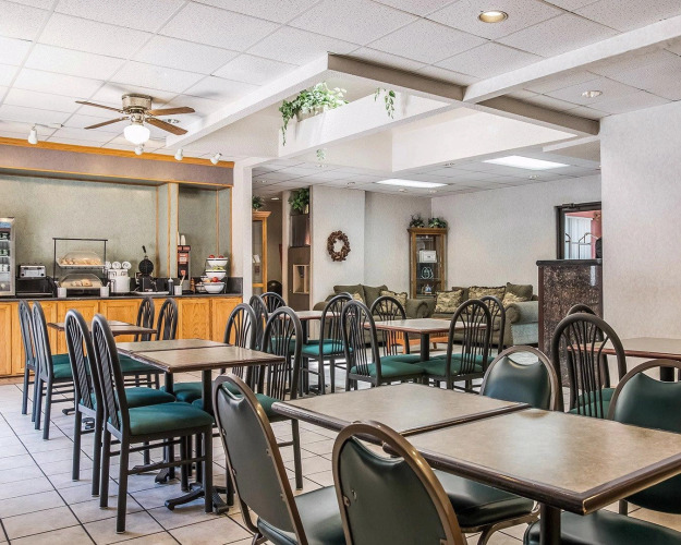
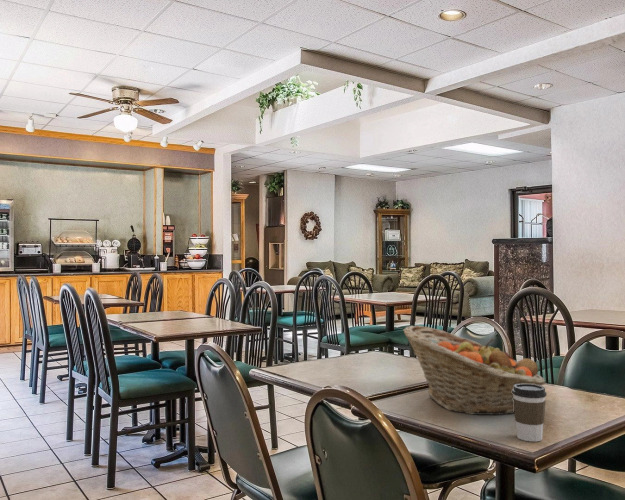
+ coffee cup (529, 412)
+ fruit basket (470, 364)
